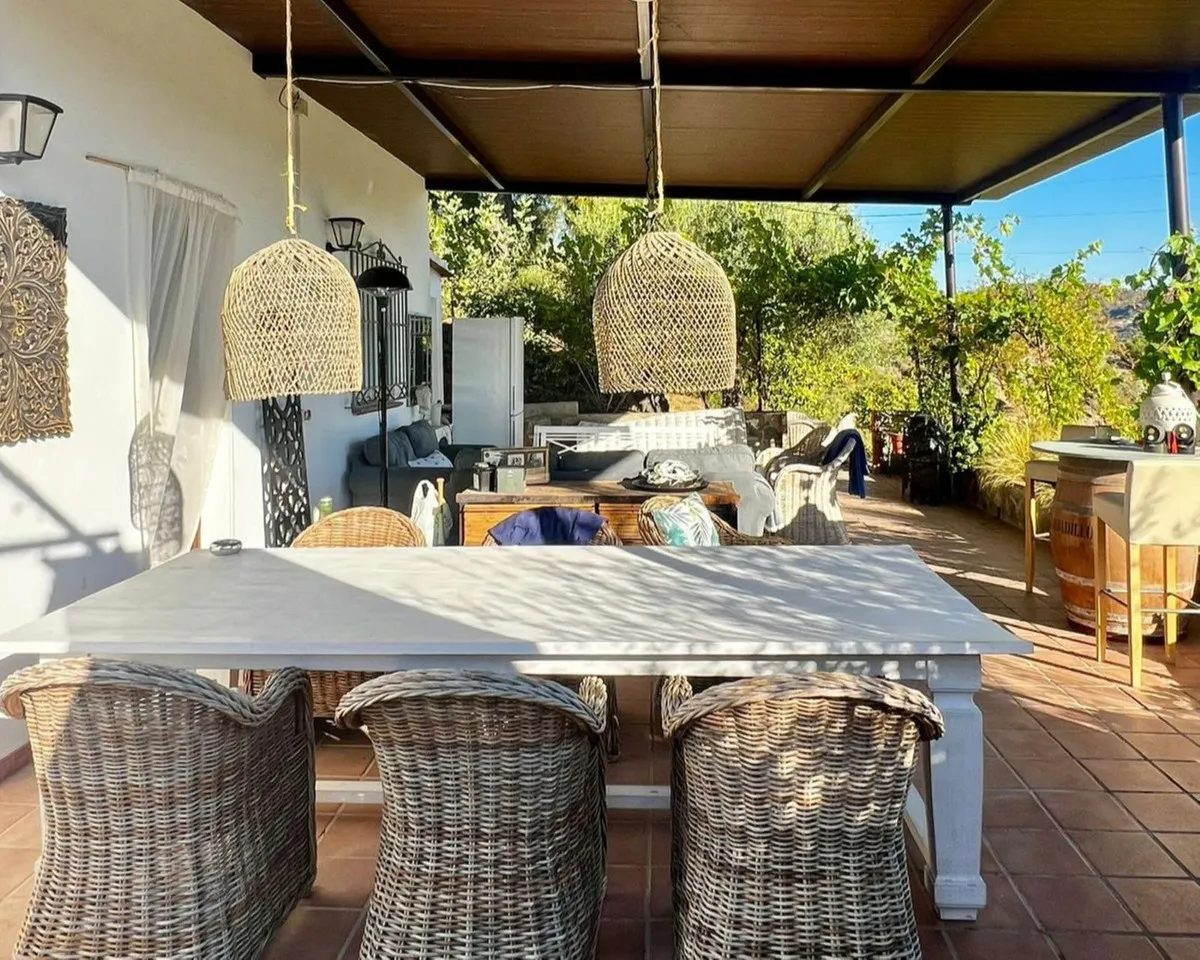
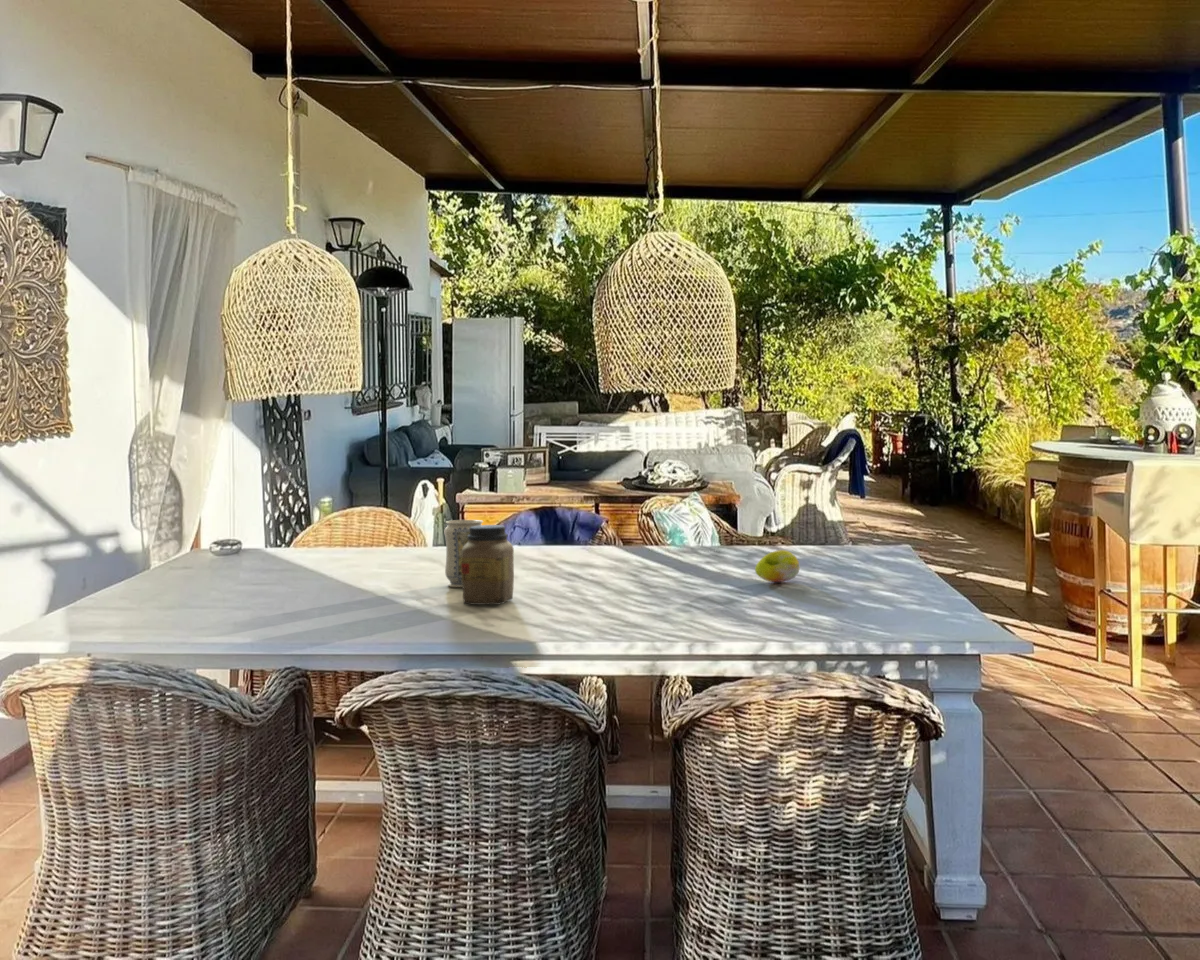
+ jar (488, 563)
+ fruit (777, 566)
+ vase (461, 552)
